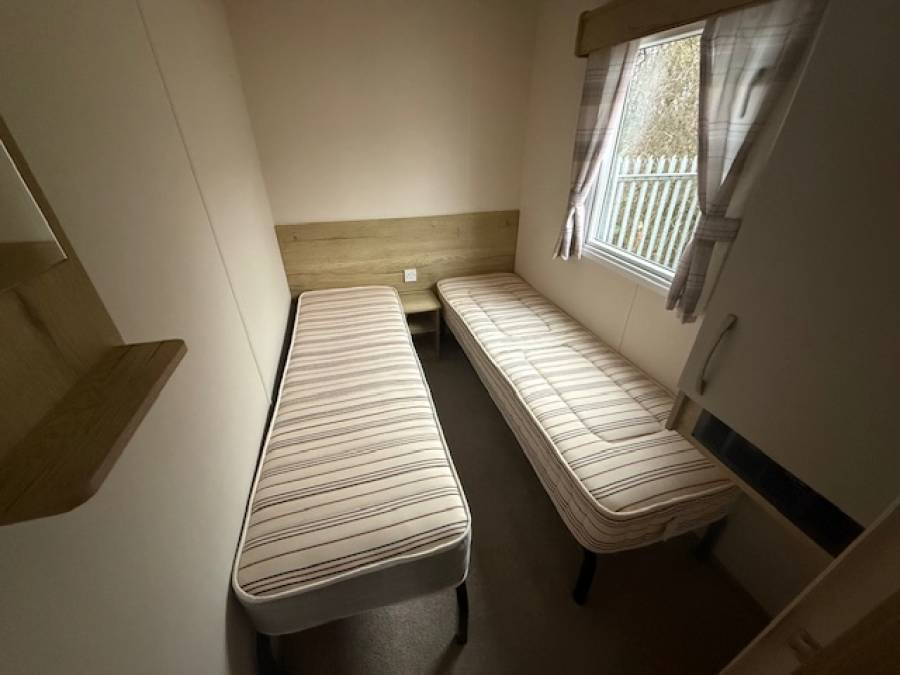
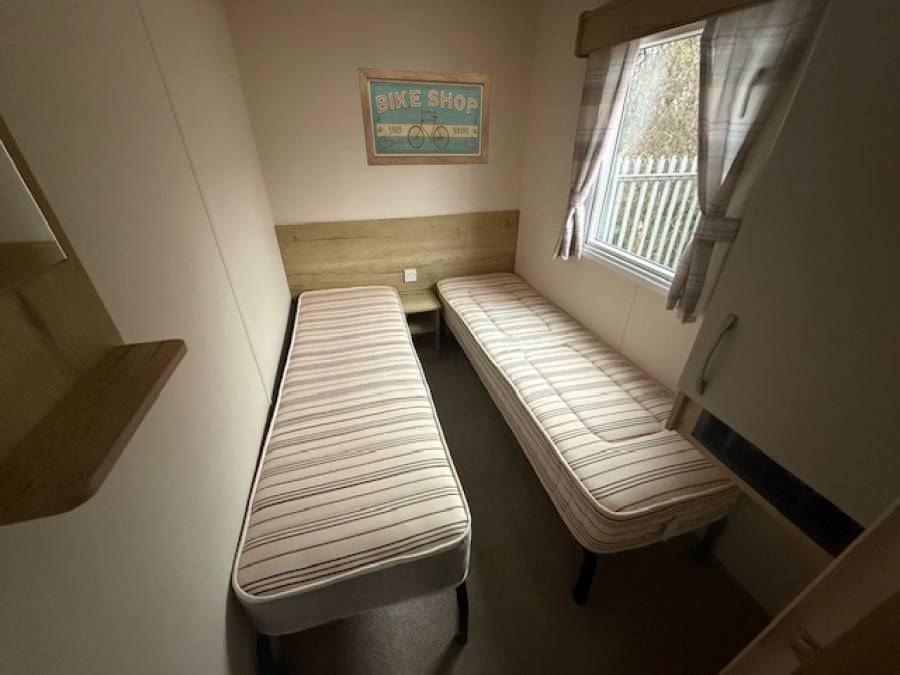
+ wall art (428, 120)
